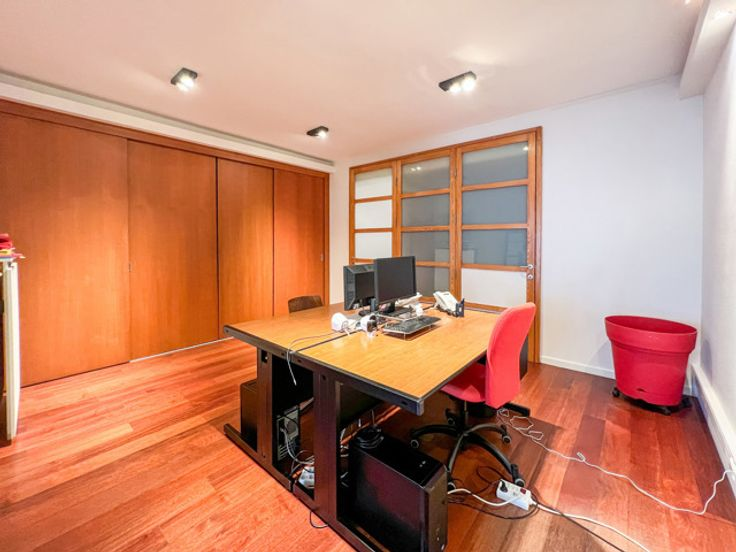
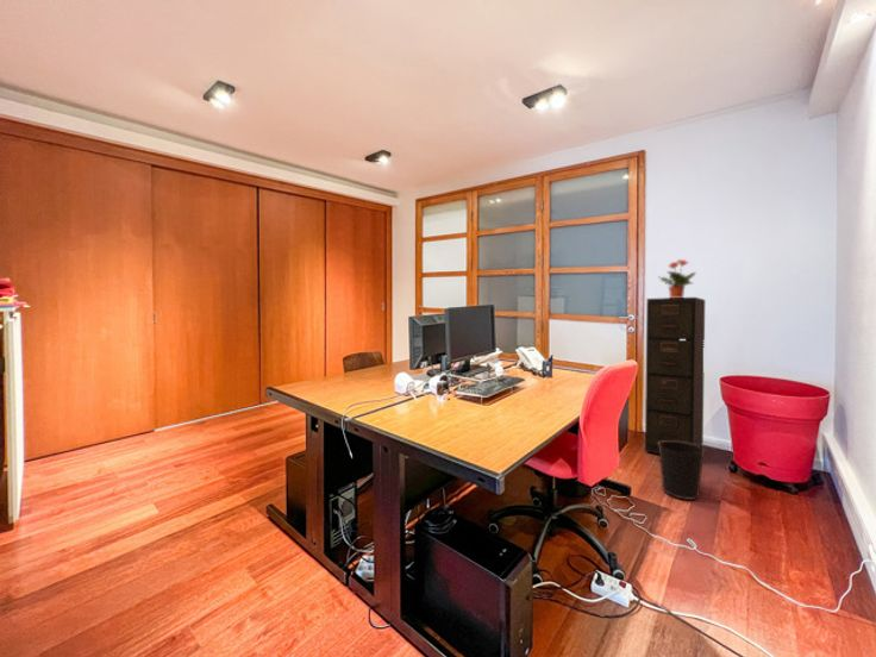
+ filing cabinet (675, 374)
+ wastebasket (680, 469)
+ potted plant (677, 279)
